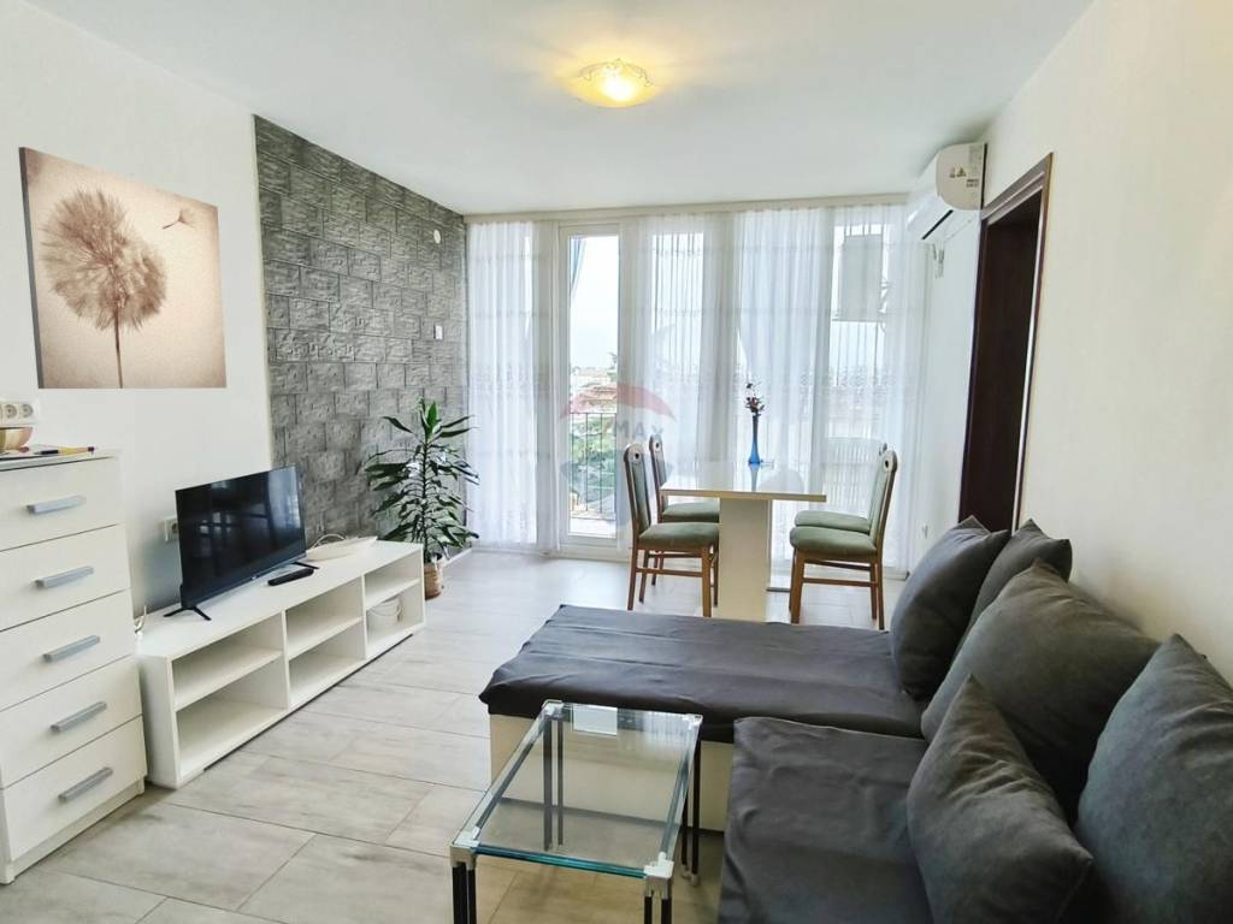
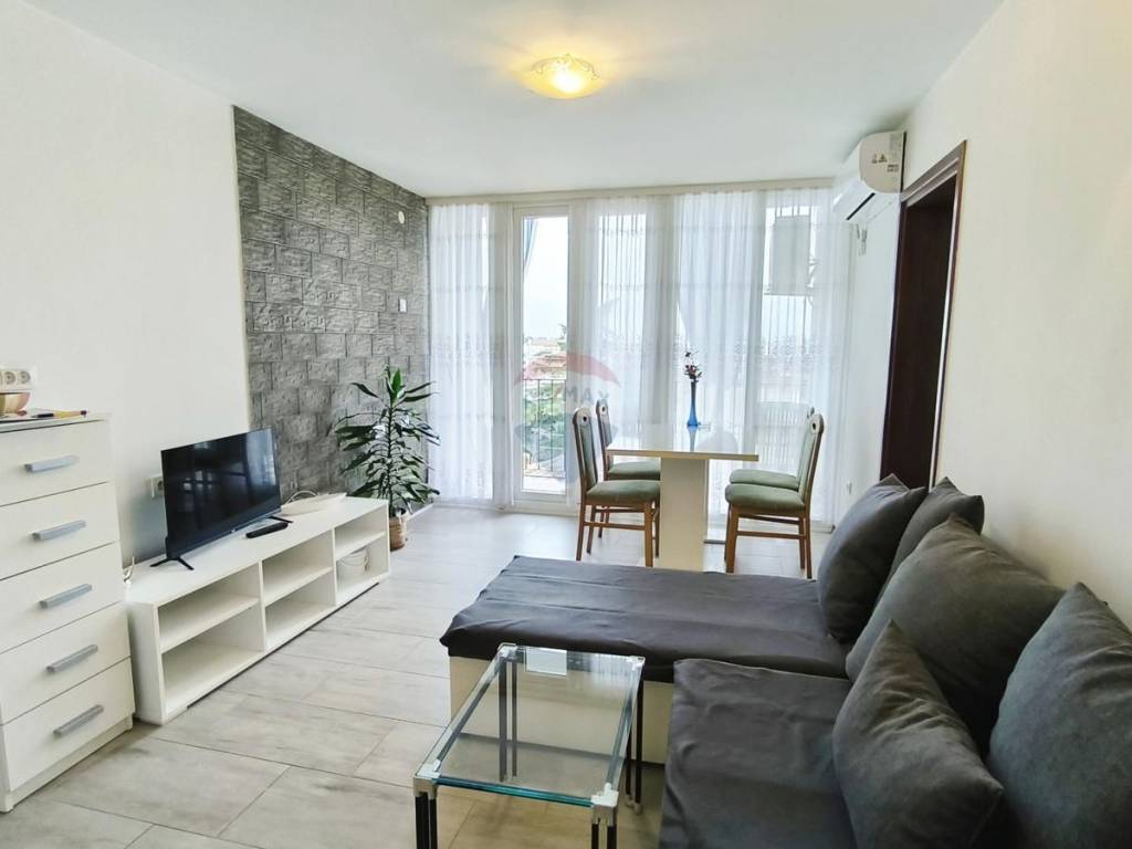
- wall art (138, 286)
